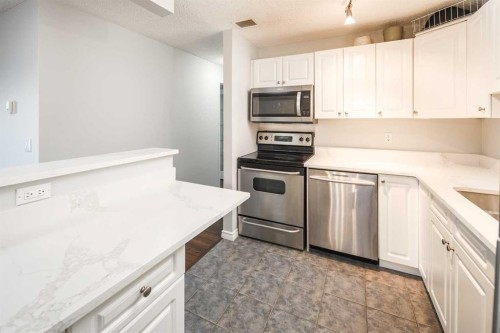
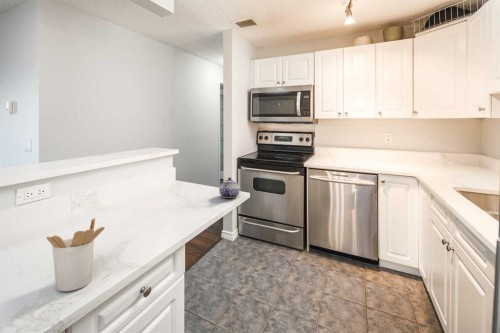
+ teapot (229, 187)
+ utensil holder (79, 254)
